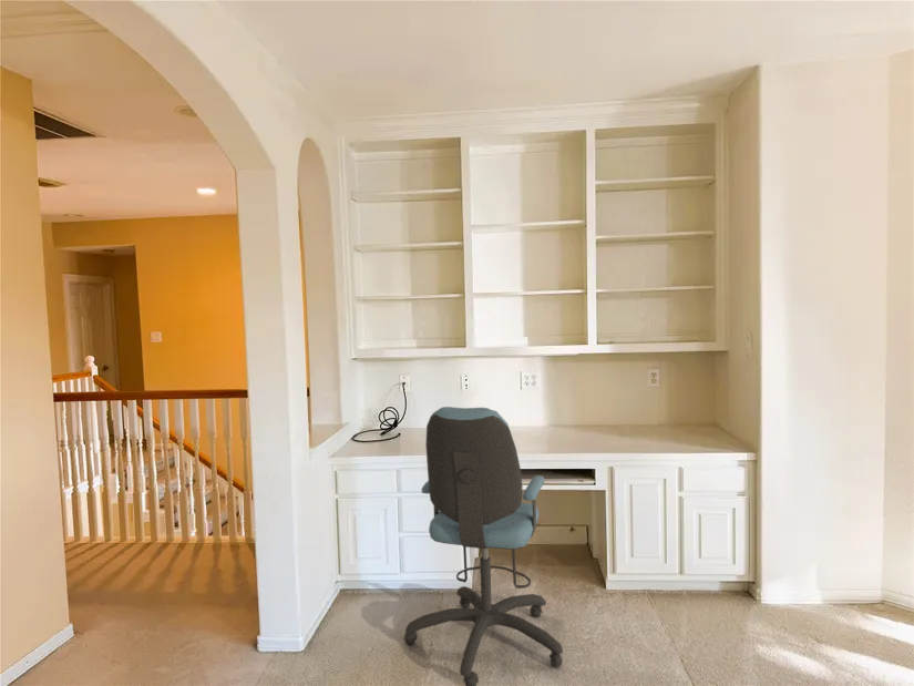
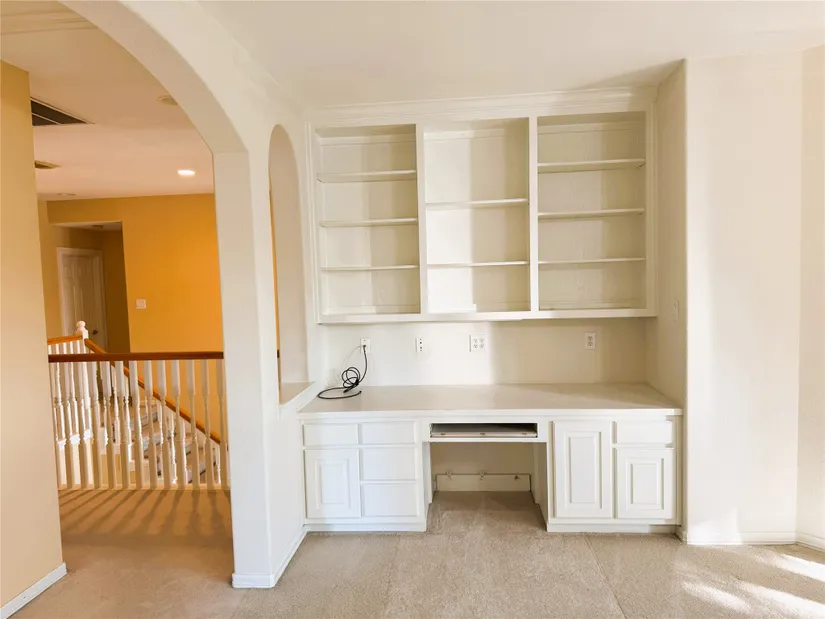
- office chair (481, 522)
